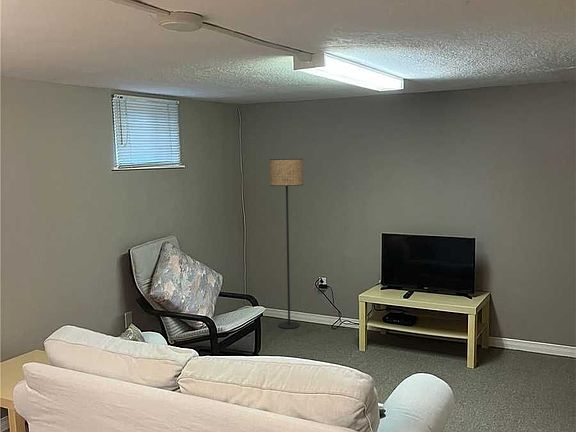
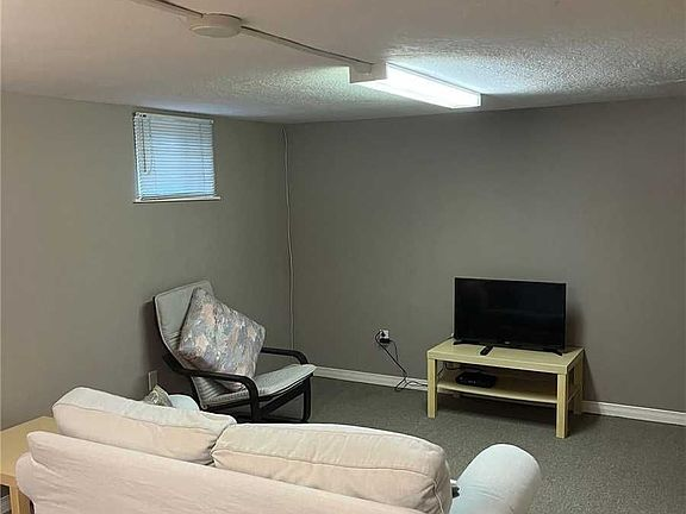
- floor lamp (287, 243)
